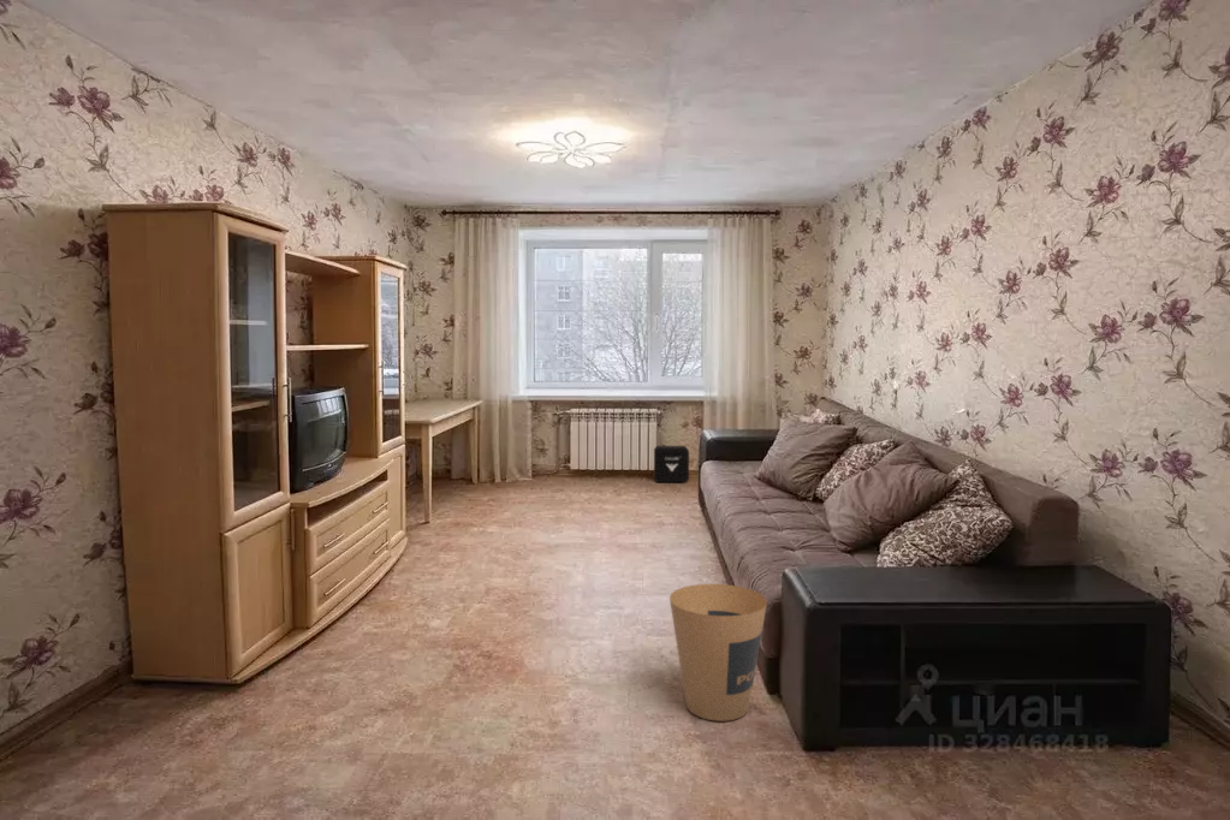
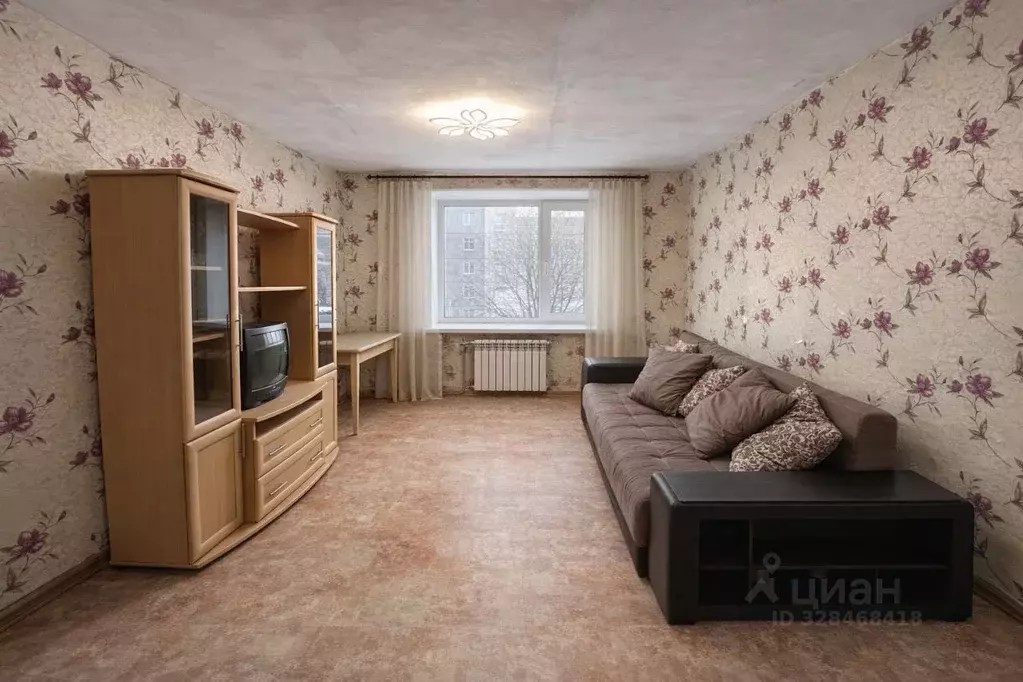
- air purifier (671, 463)
- trash can (717, 652)
